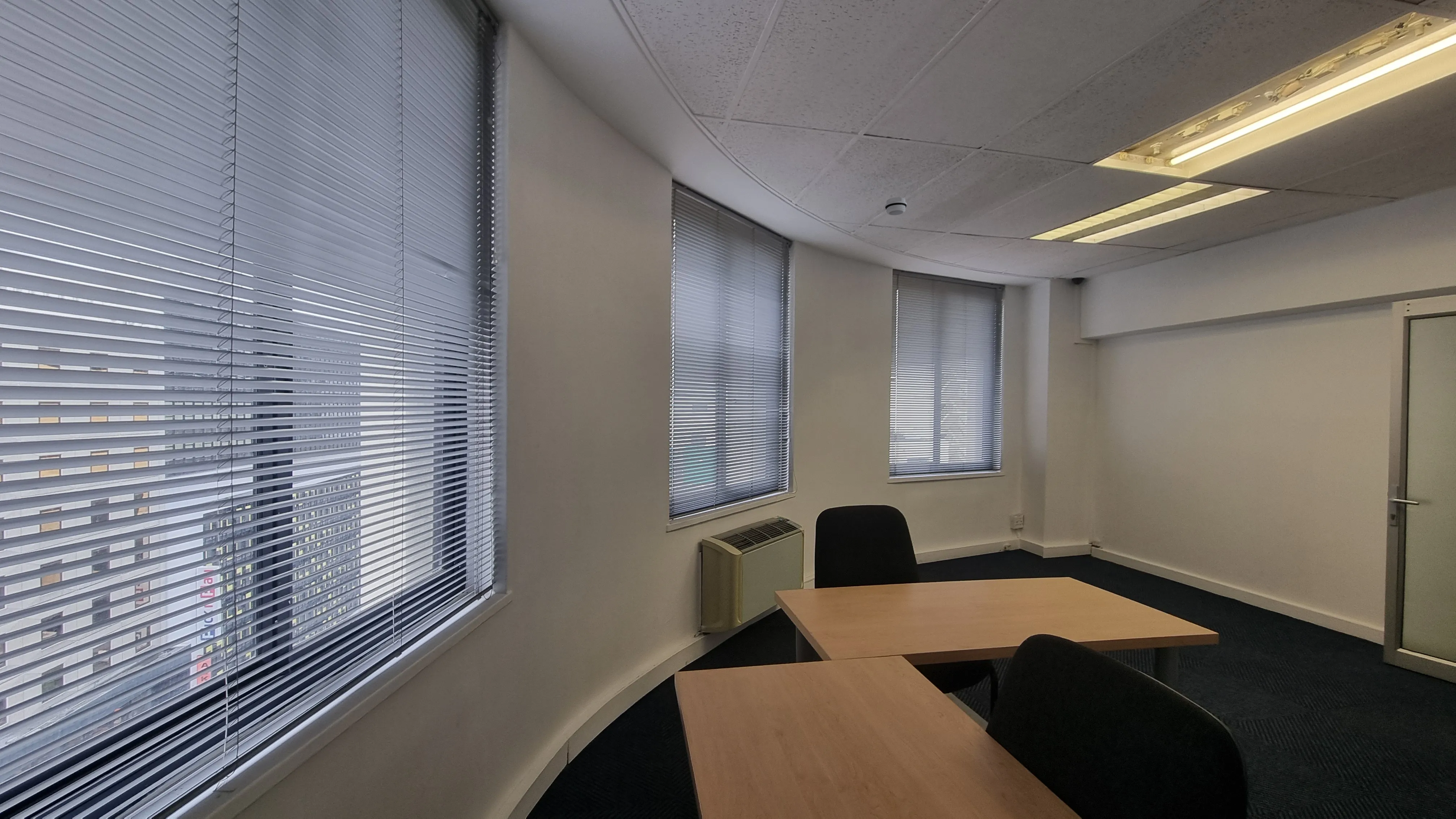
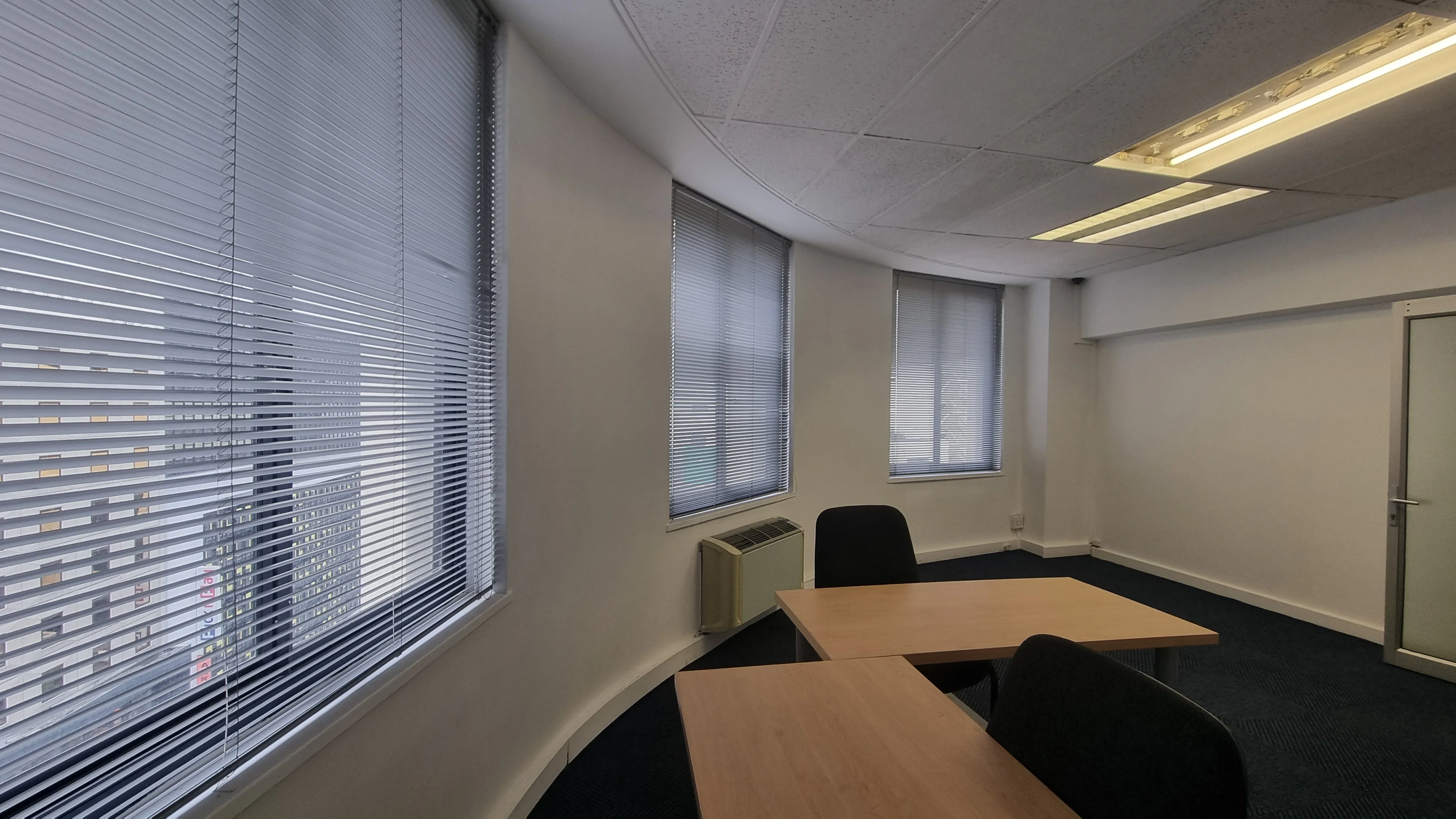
- smoke detector (896, 207)
